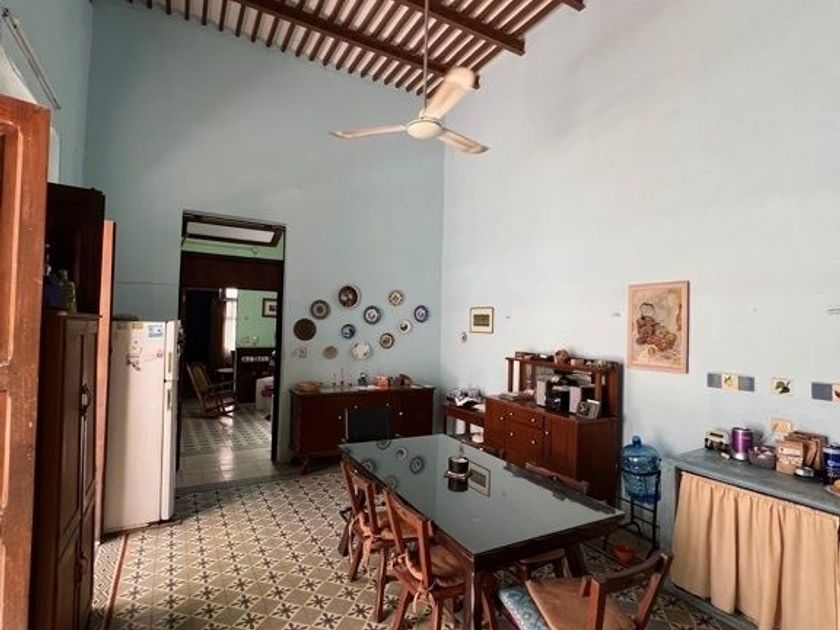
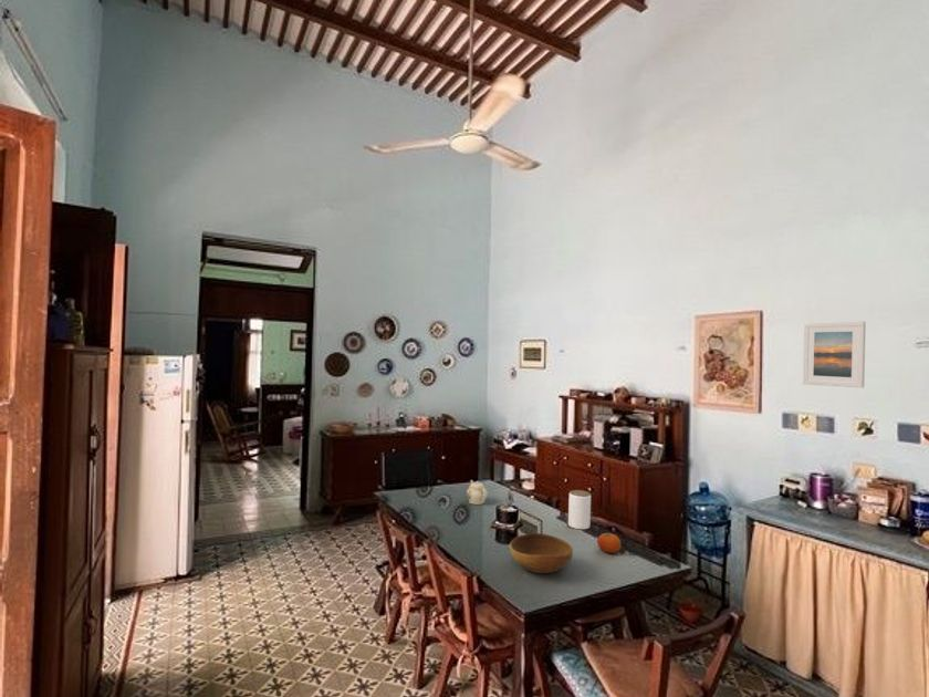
+ jar (578, 509)
+ teapot (477, 491)
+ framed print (833, 354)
+ fruit (608, 542)
+ bowl (540, 554)
